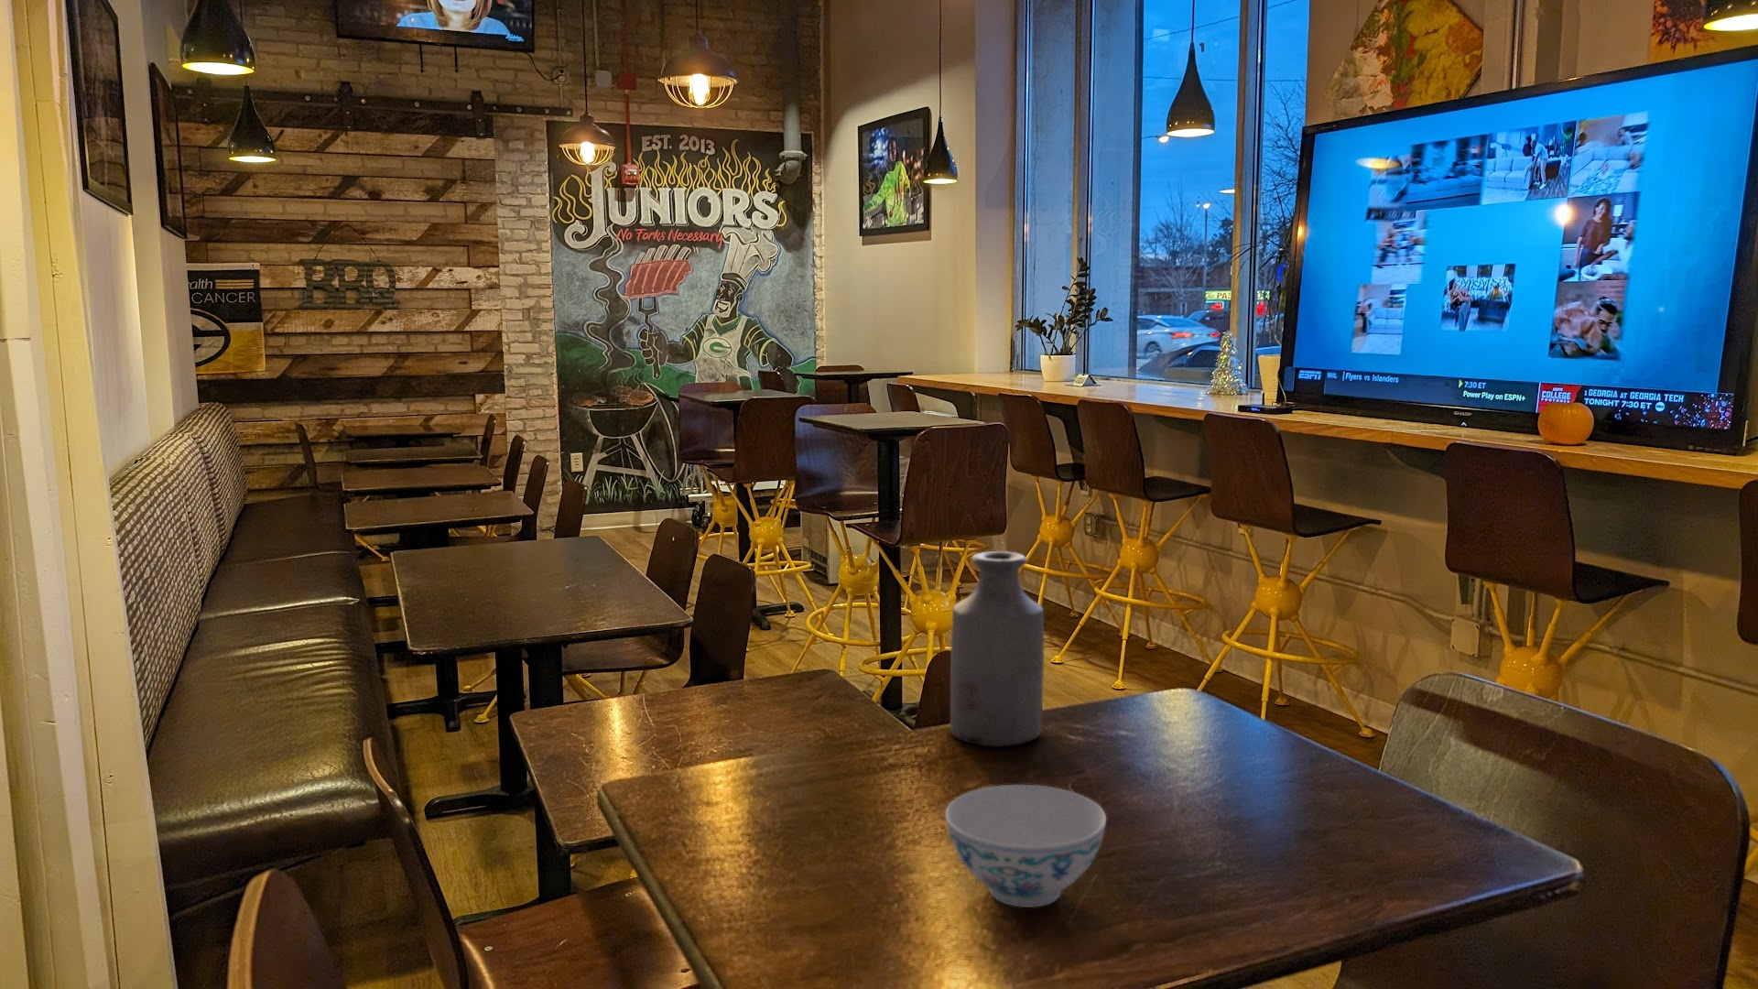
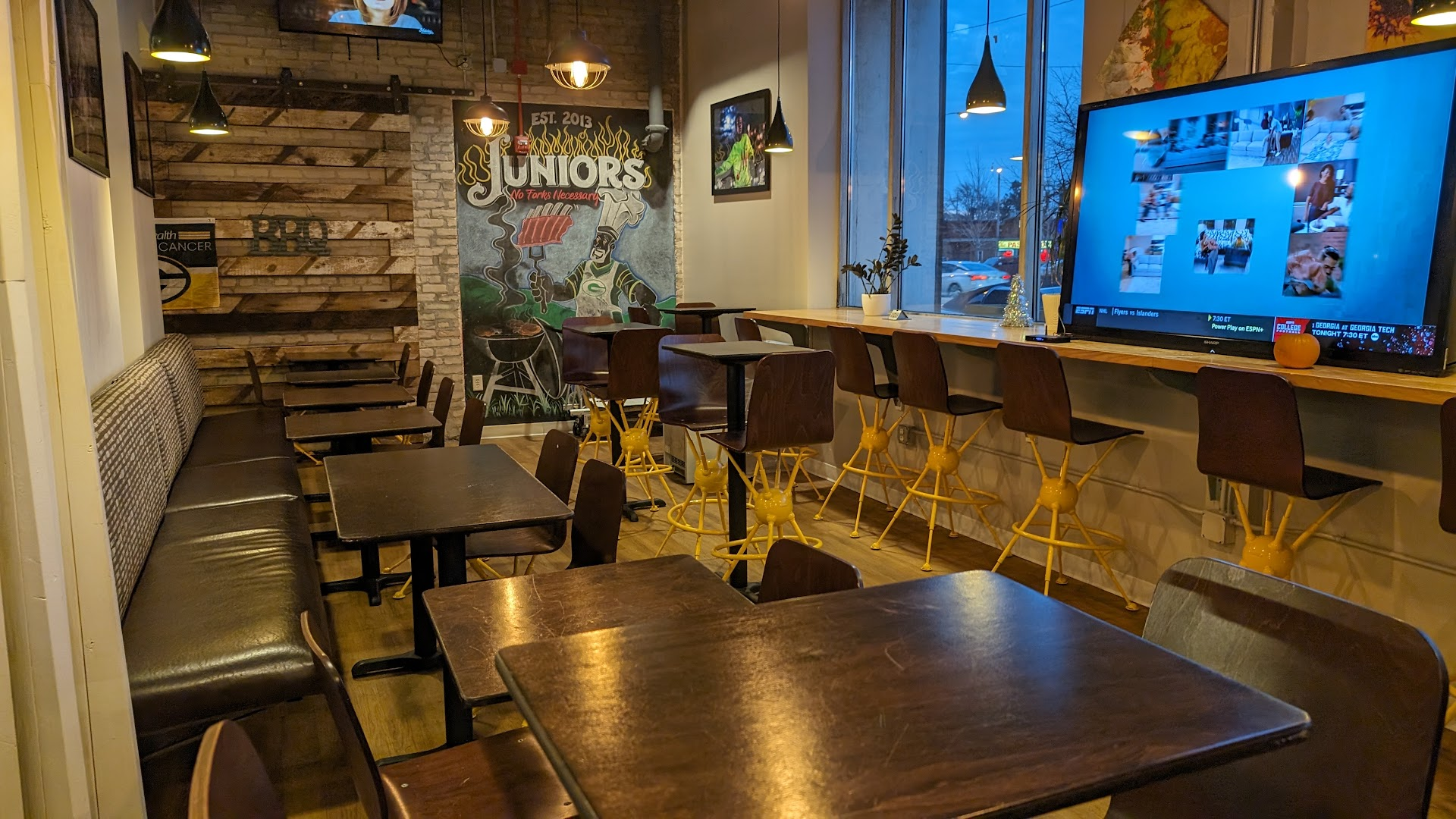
- bottle (996, 645)
- chinaware (1025, 853)
